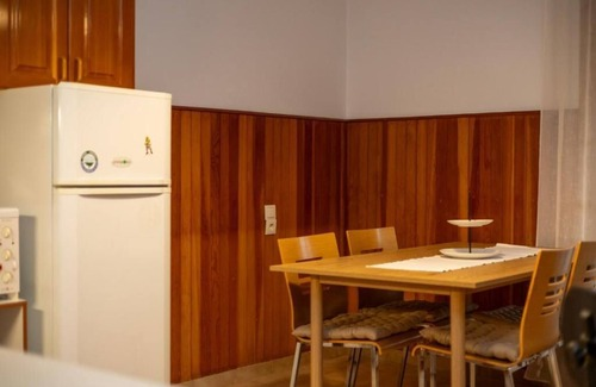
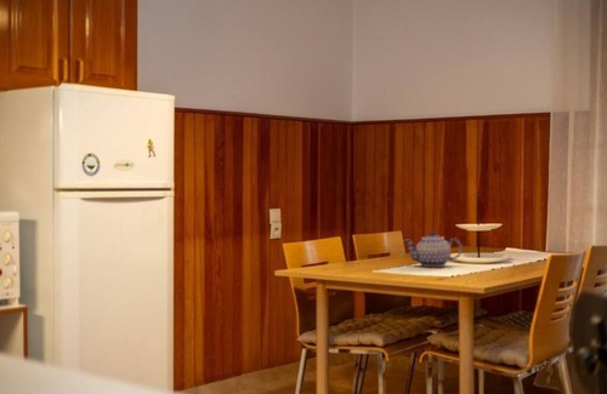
+ teapot (432, 249)
